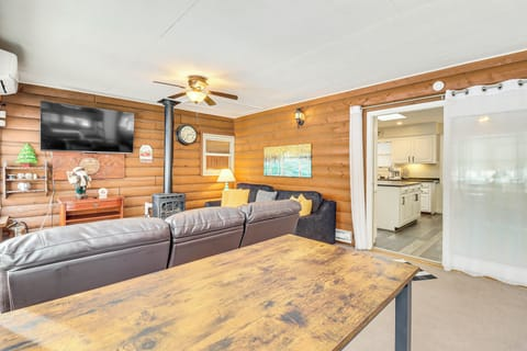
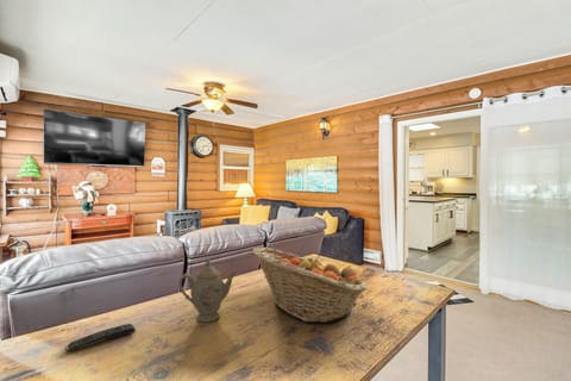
+ remote control (101, 336)
+ fruit basket (306, 276)
+ chinaware (208, 287)
